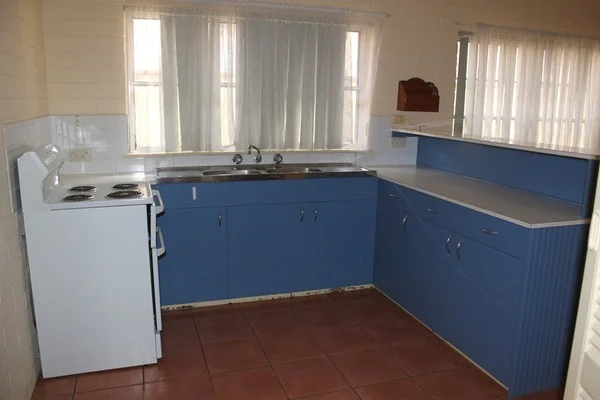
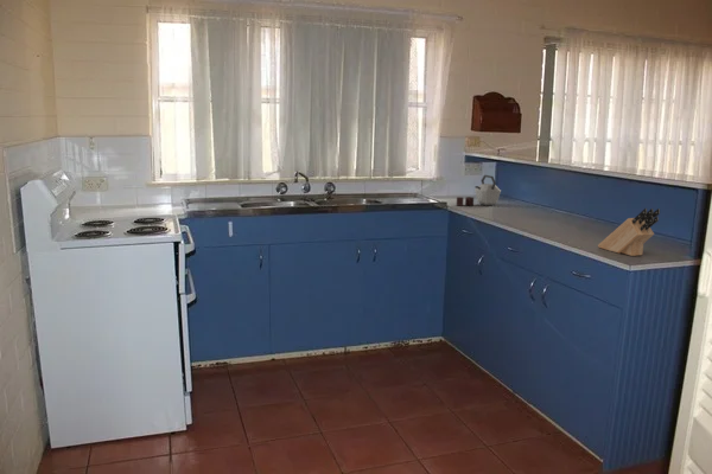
+ kettle (477, 190)
+ knife block (629, 229)
